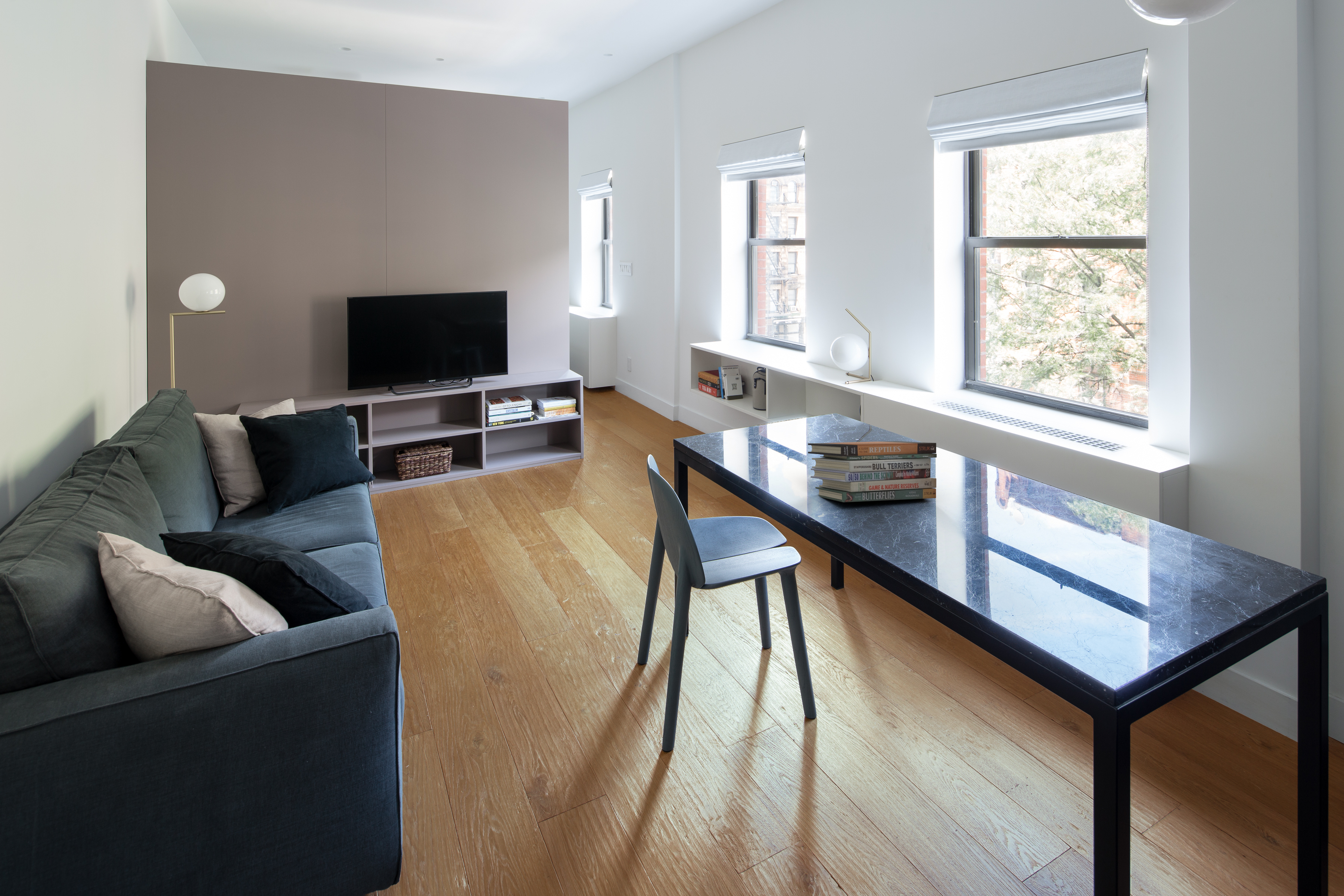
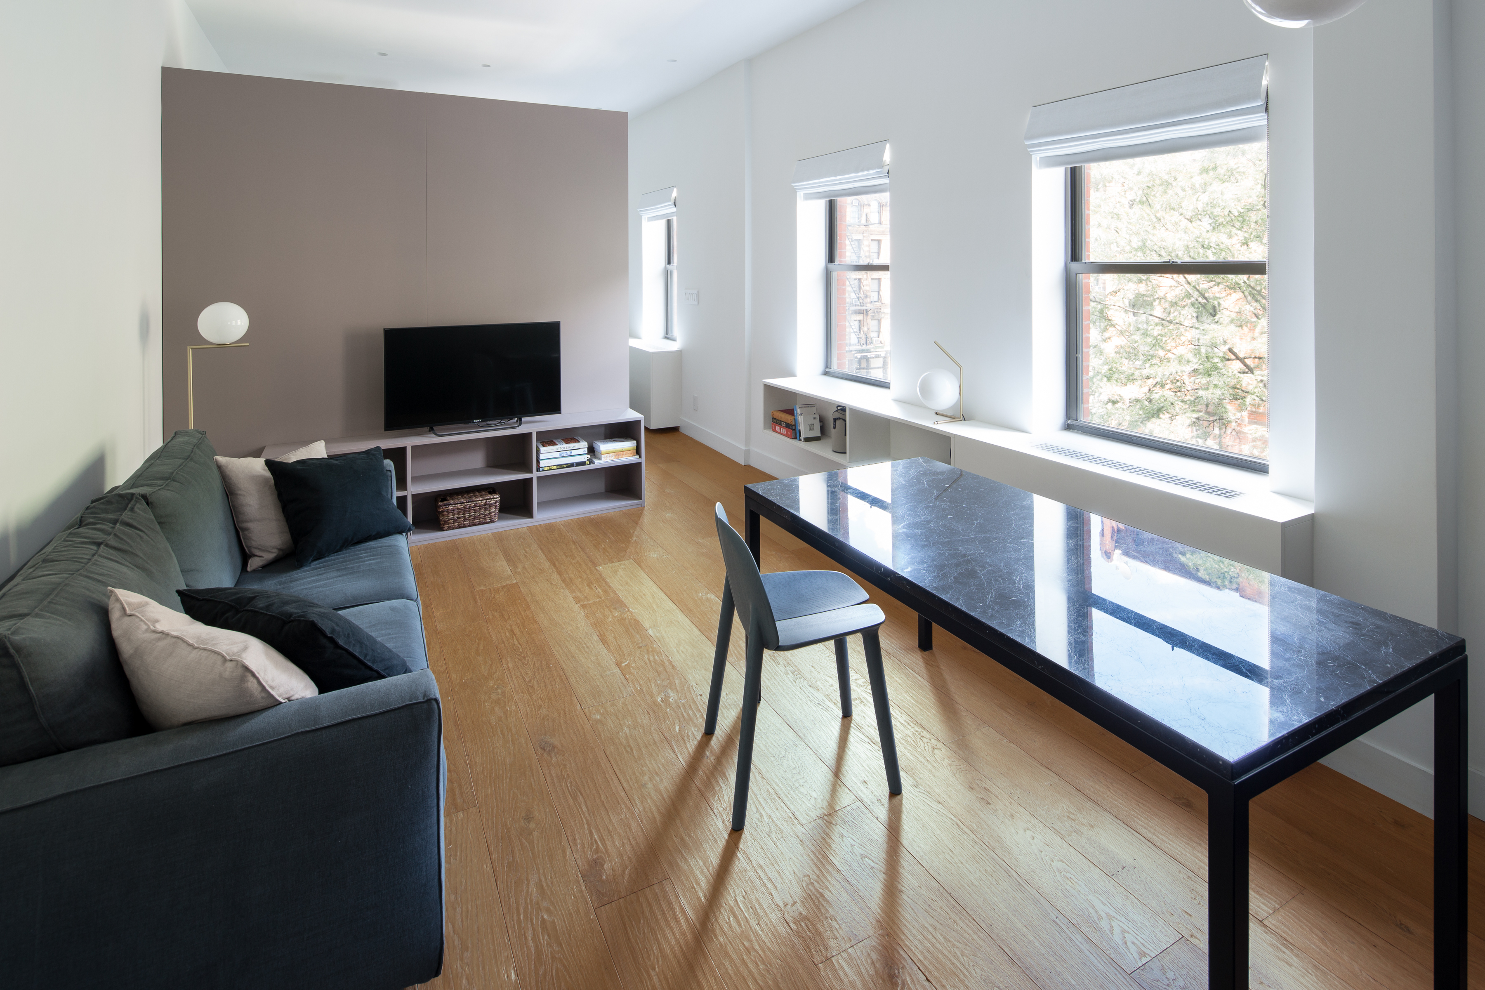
- book stack (871, 470)
